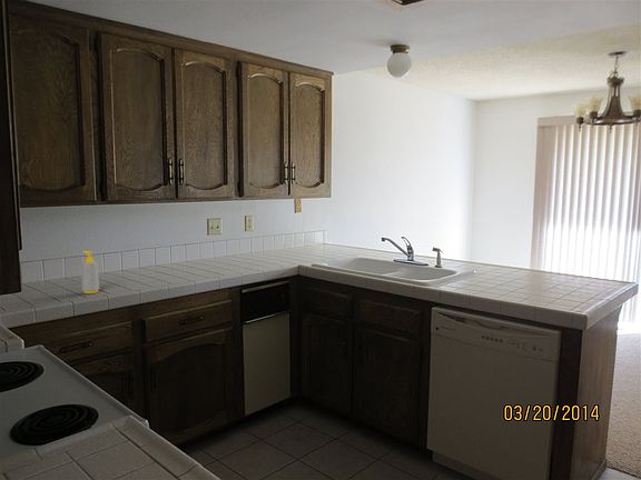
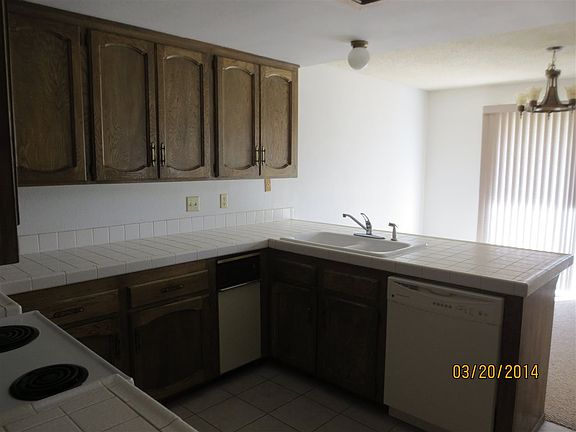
- soap bottle (89, 271)
